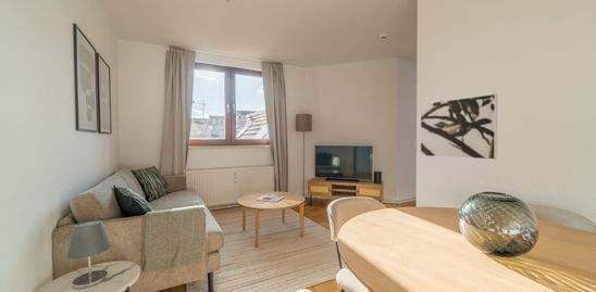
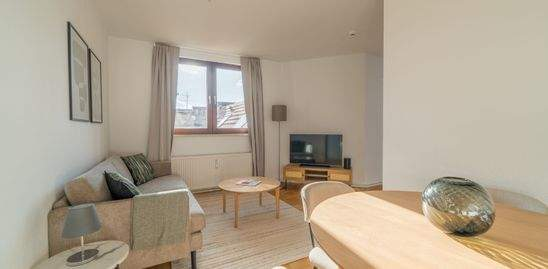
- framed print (454, 128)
